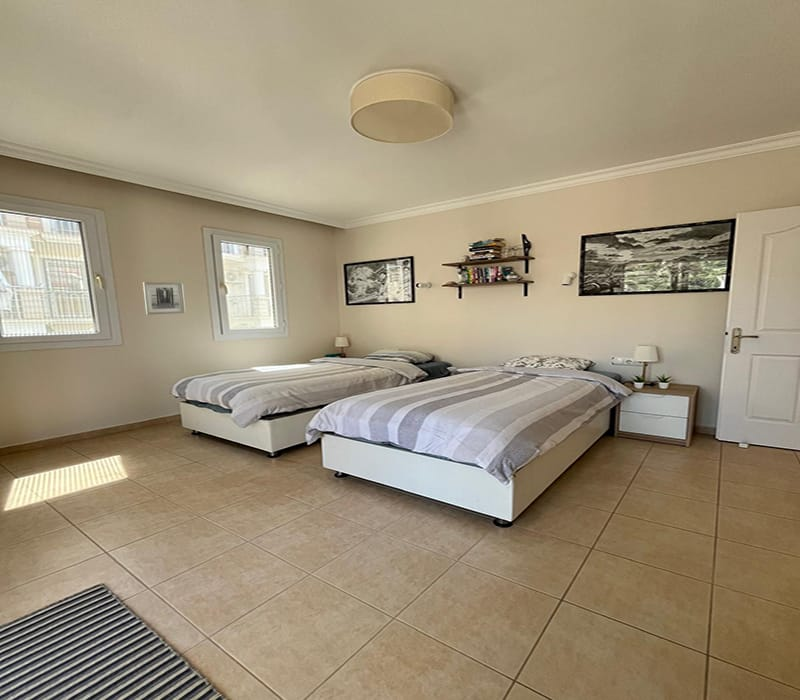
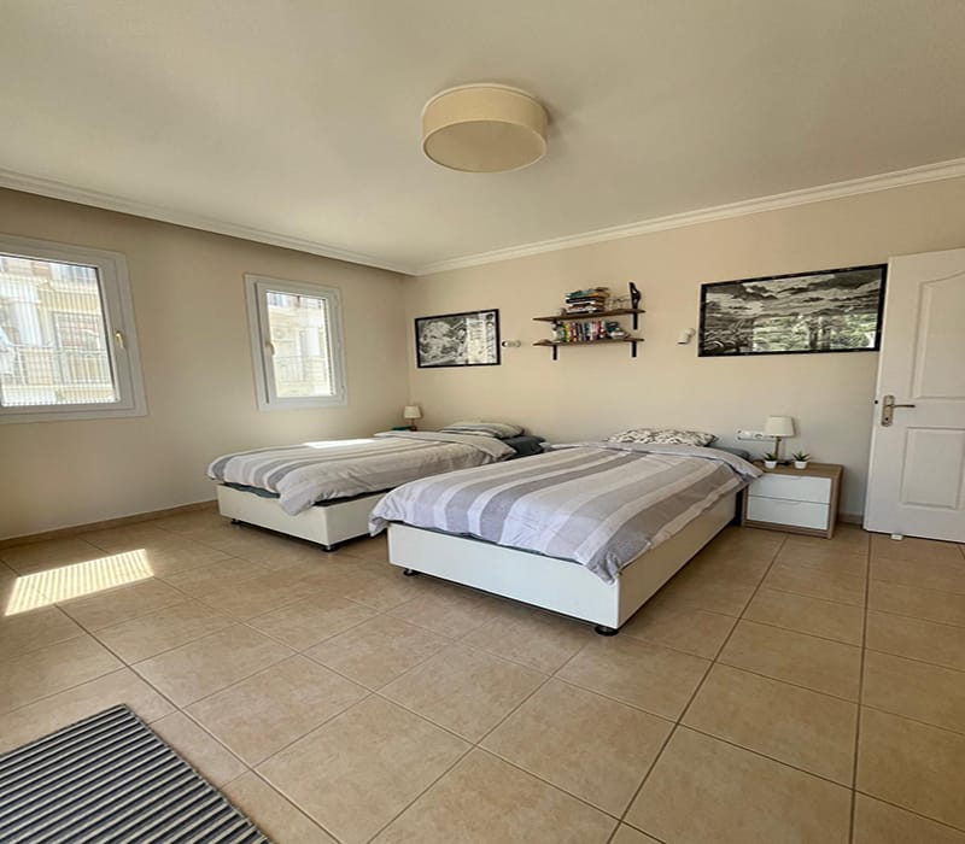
- wall art (165, 298)
